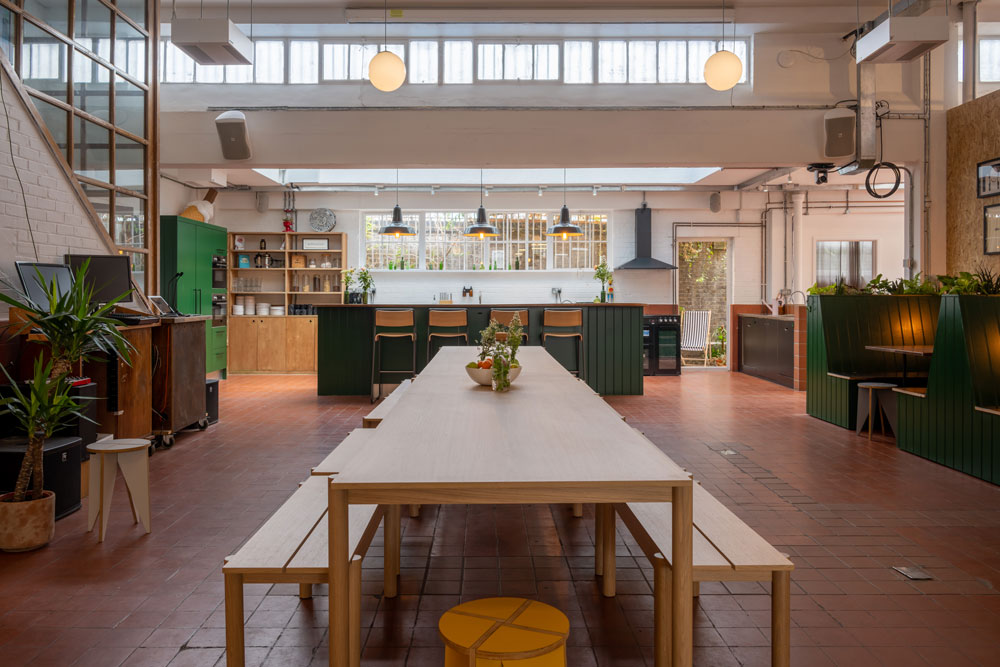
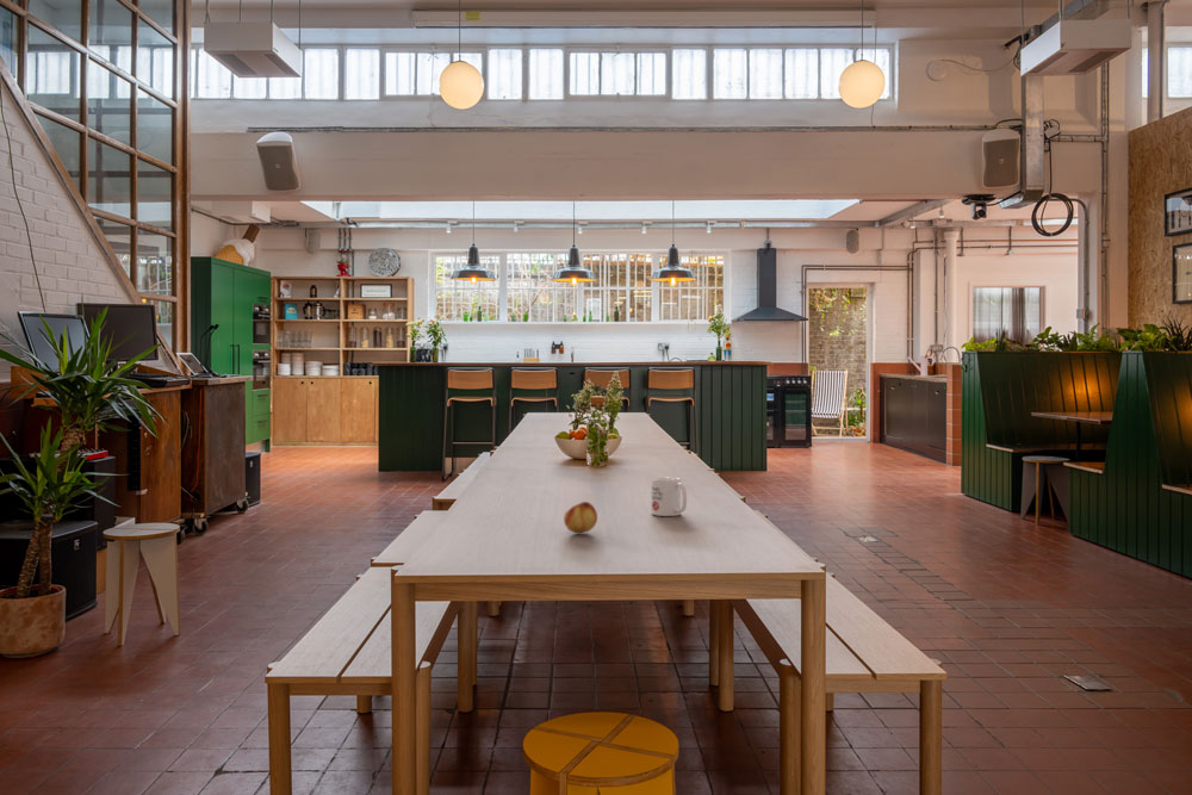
+ mug (670, 496)
+ fruit (581, 517)
